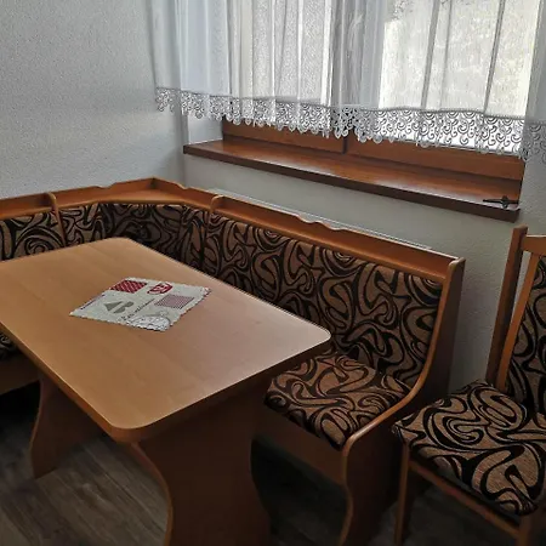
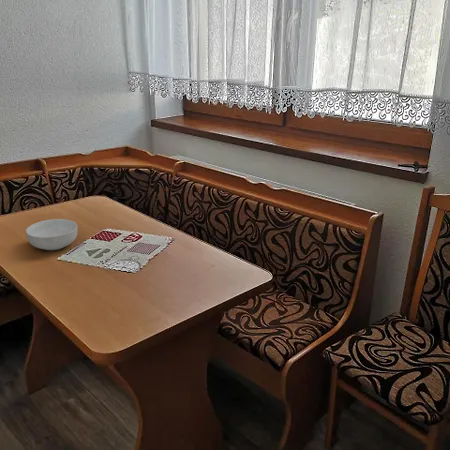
+ cereal bowl (53, 236)
